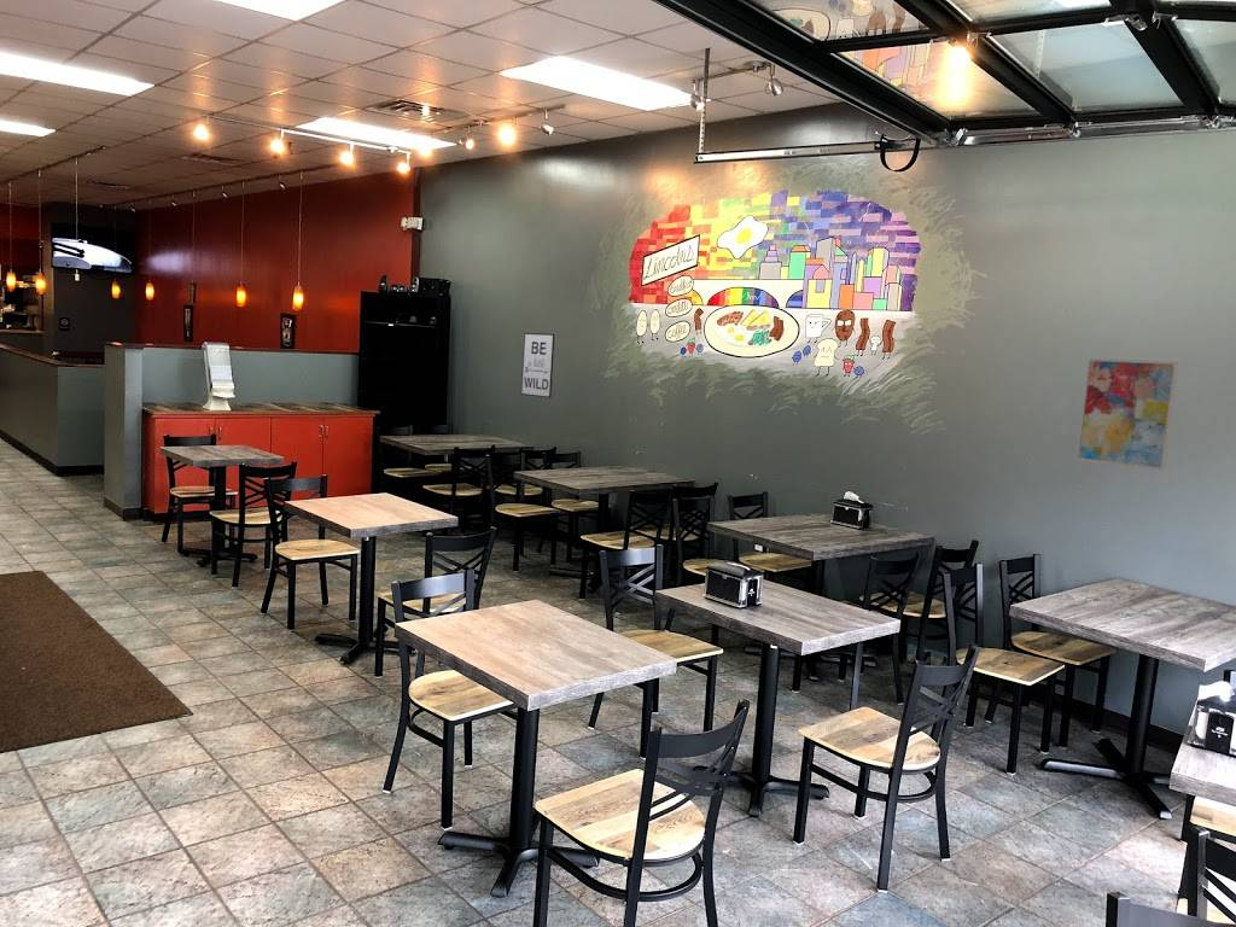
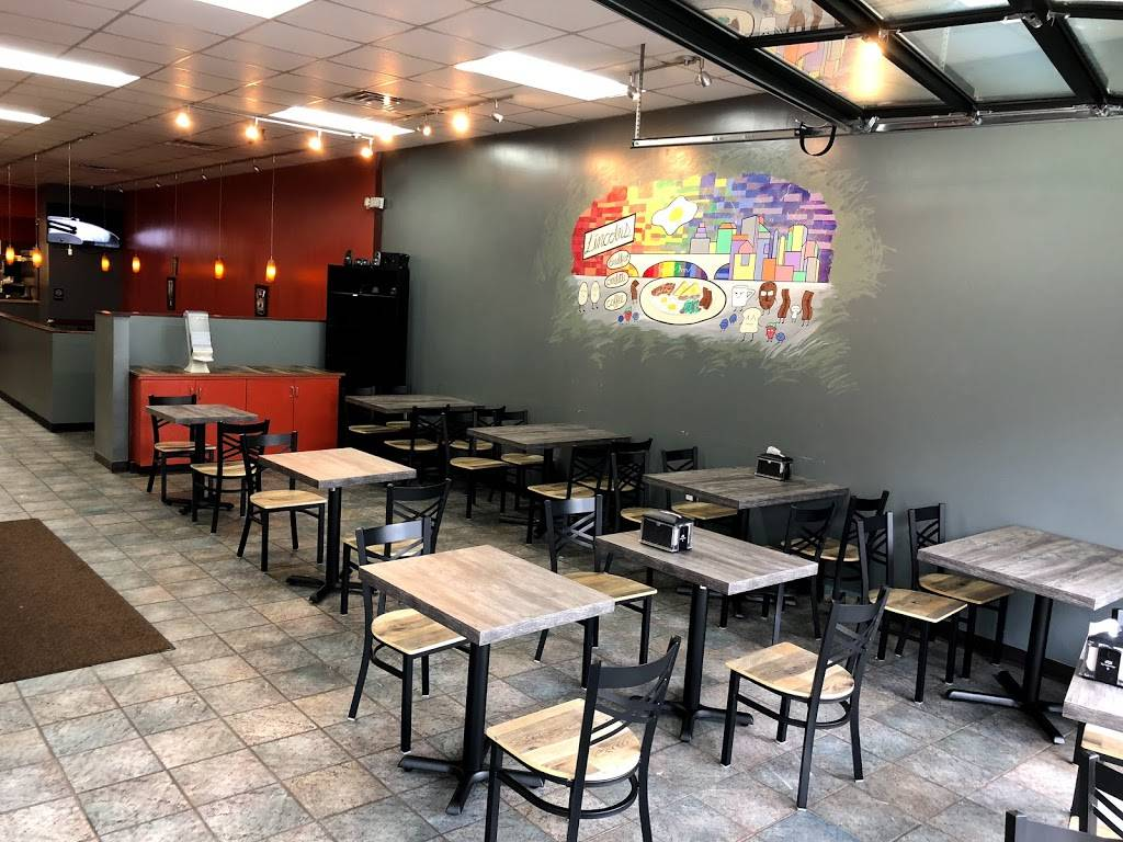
- wall art (537, 365)
- wall art (1125, 413)
